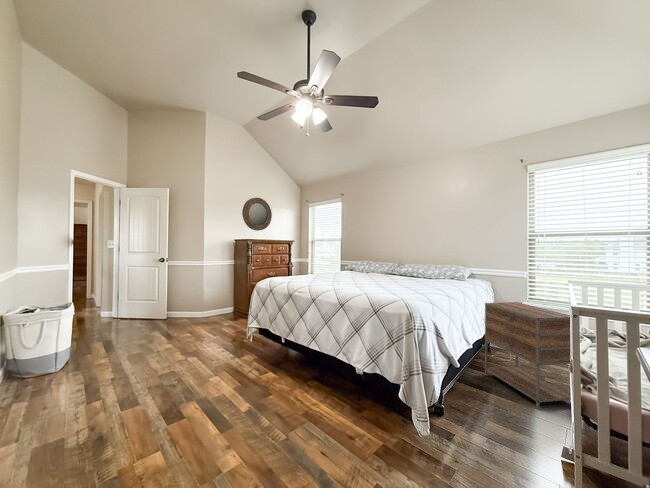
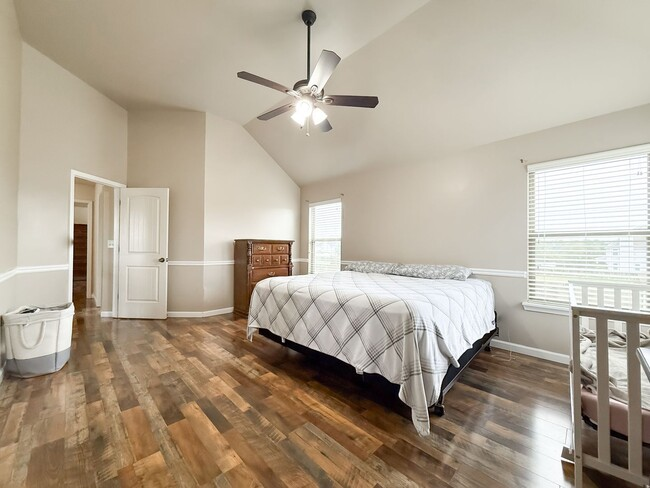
- home mirror (257, 214)
- nightstand (524, 349)
